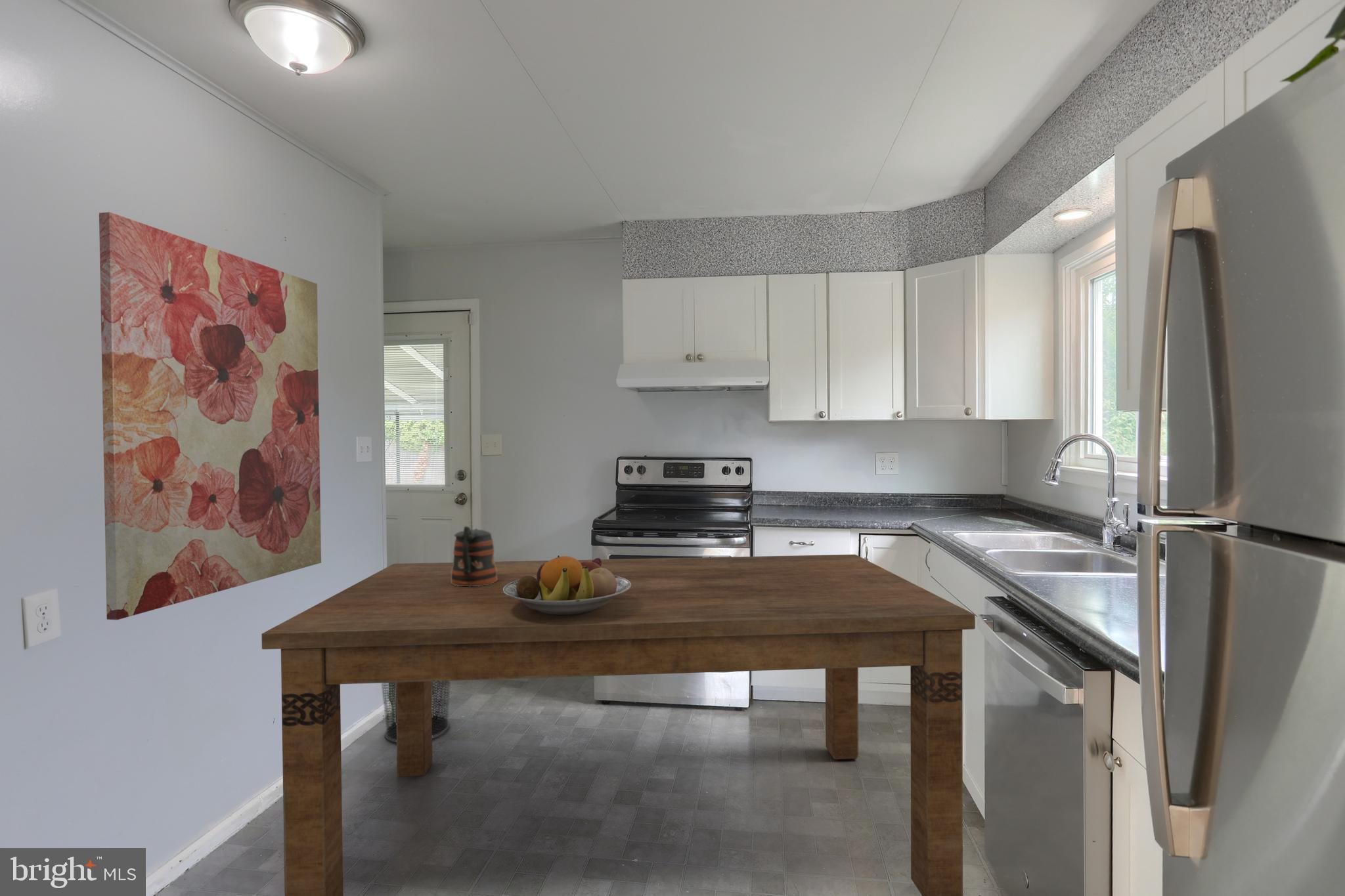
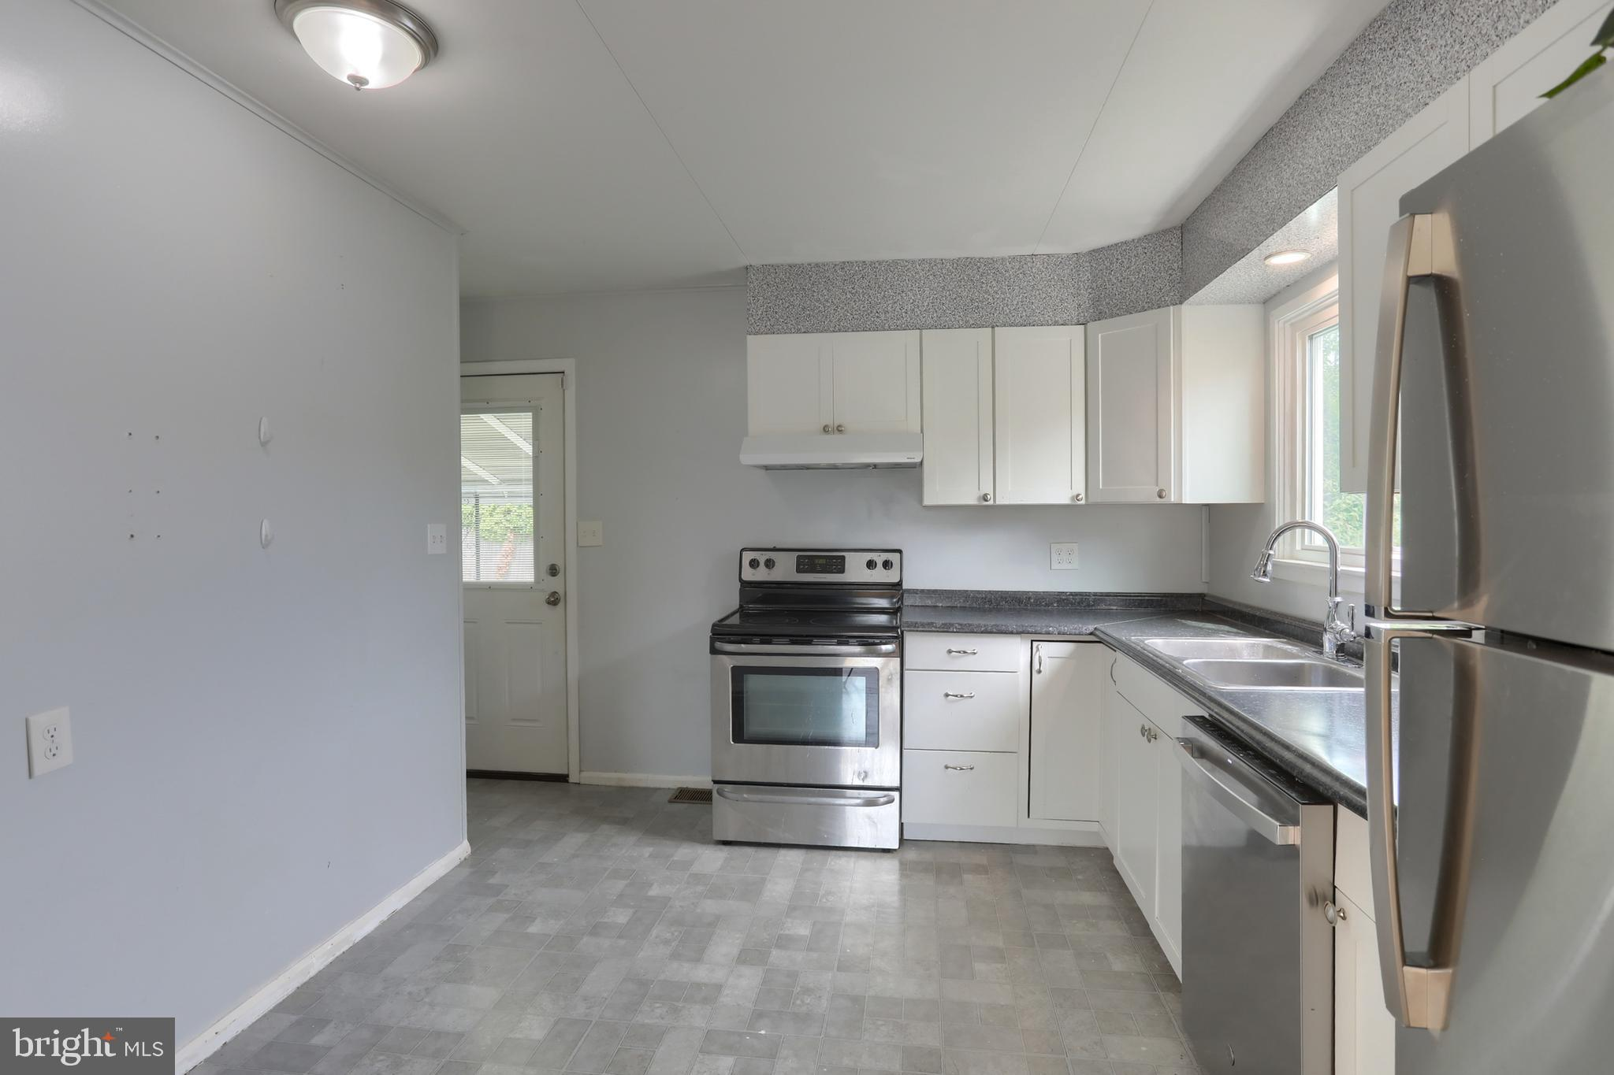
- beer stein (472, 553)
- dining table (631, 674)
- wall art (231, 421)
- fruit bowl (567, 580)
- waste bin (431, 692)
